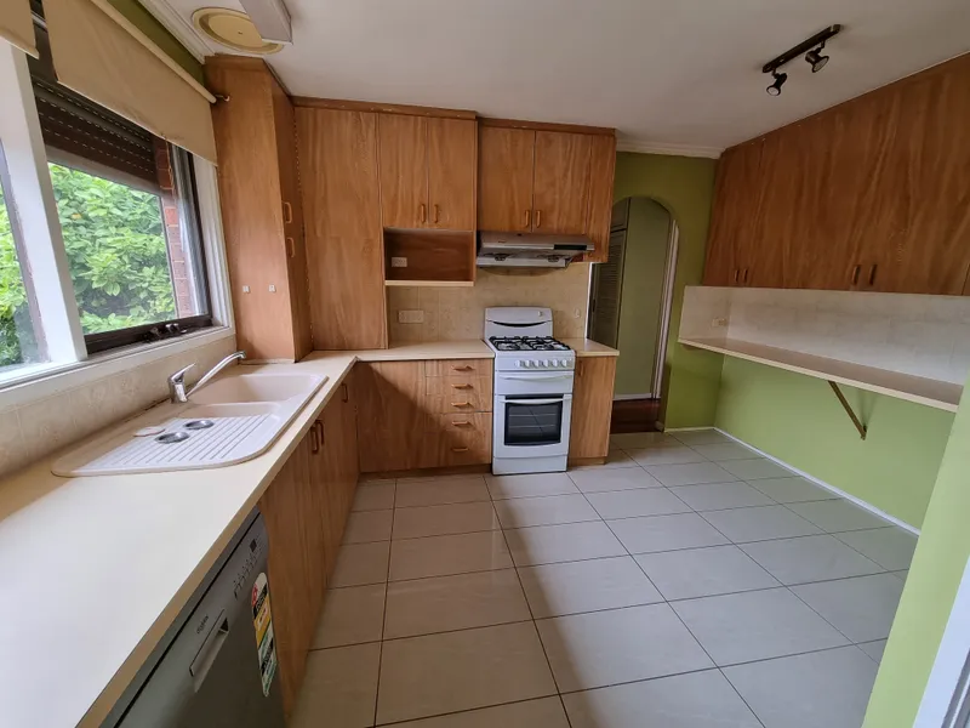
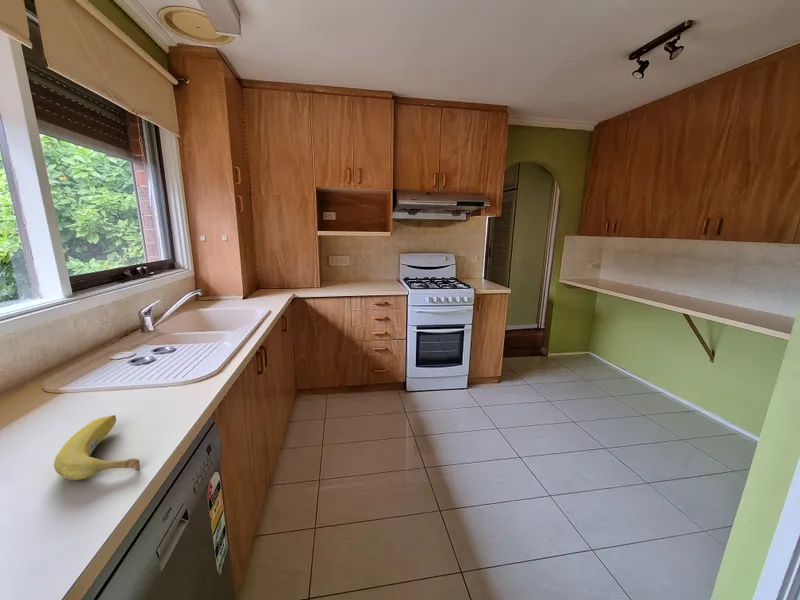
+ fruit (101, 439)
